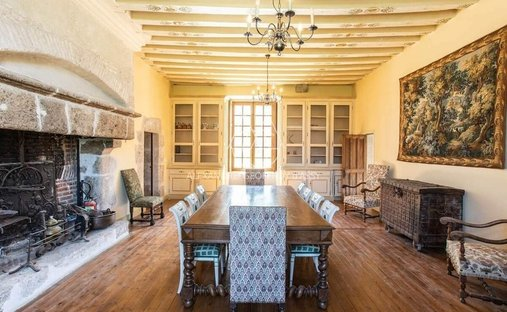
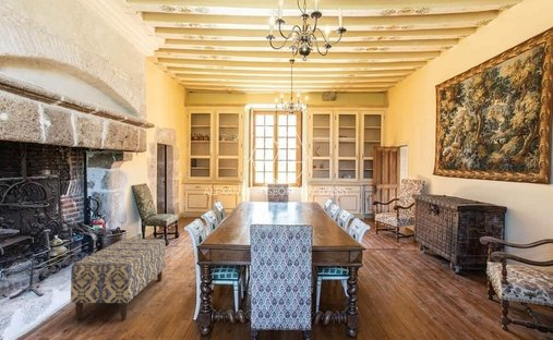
+ bench (124, 274)
